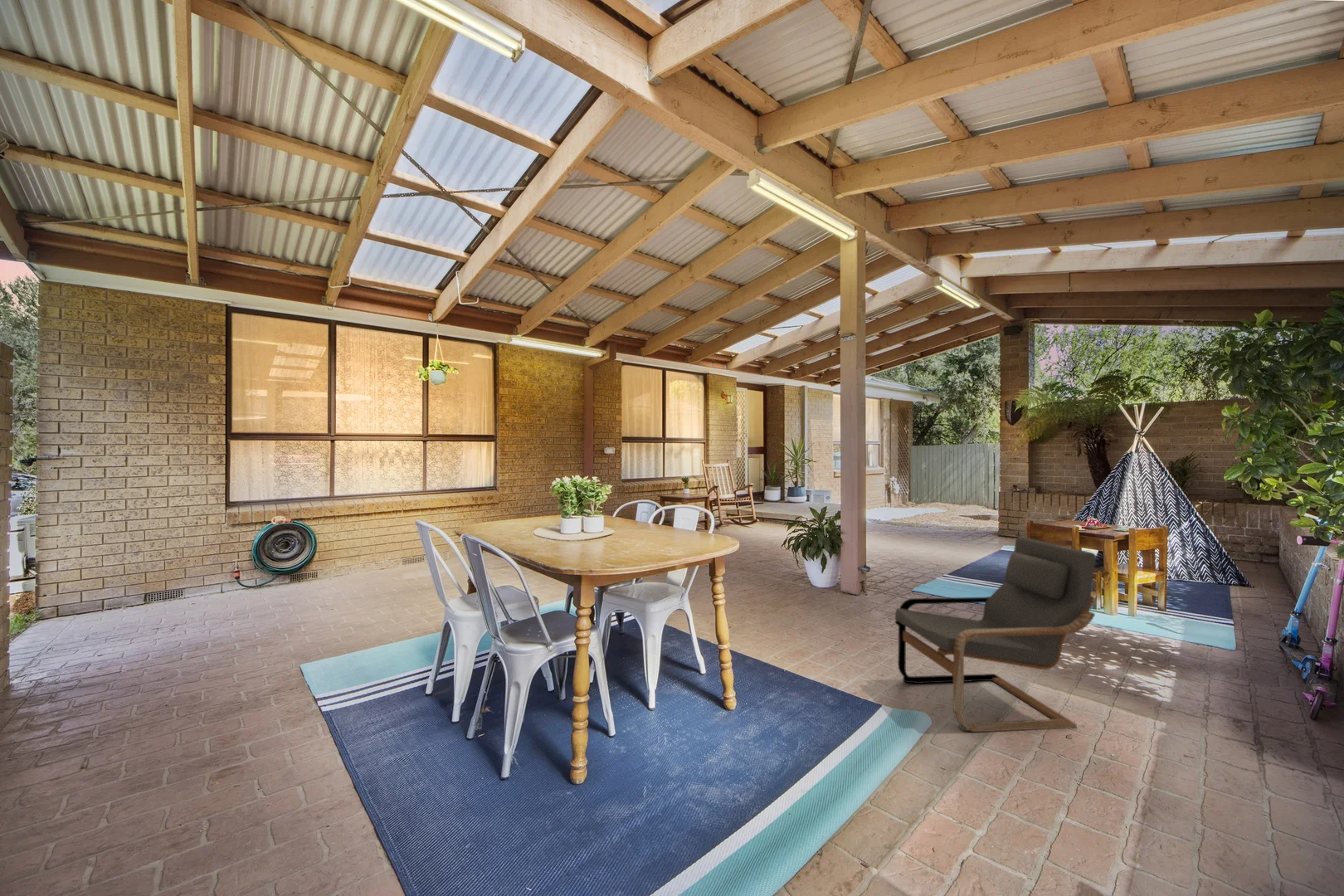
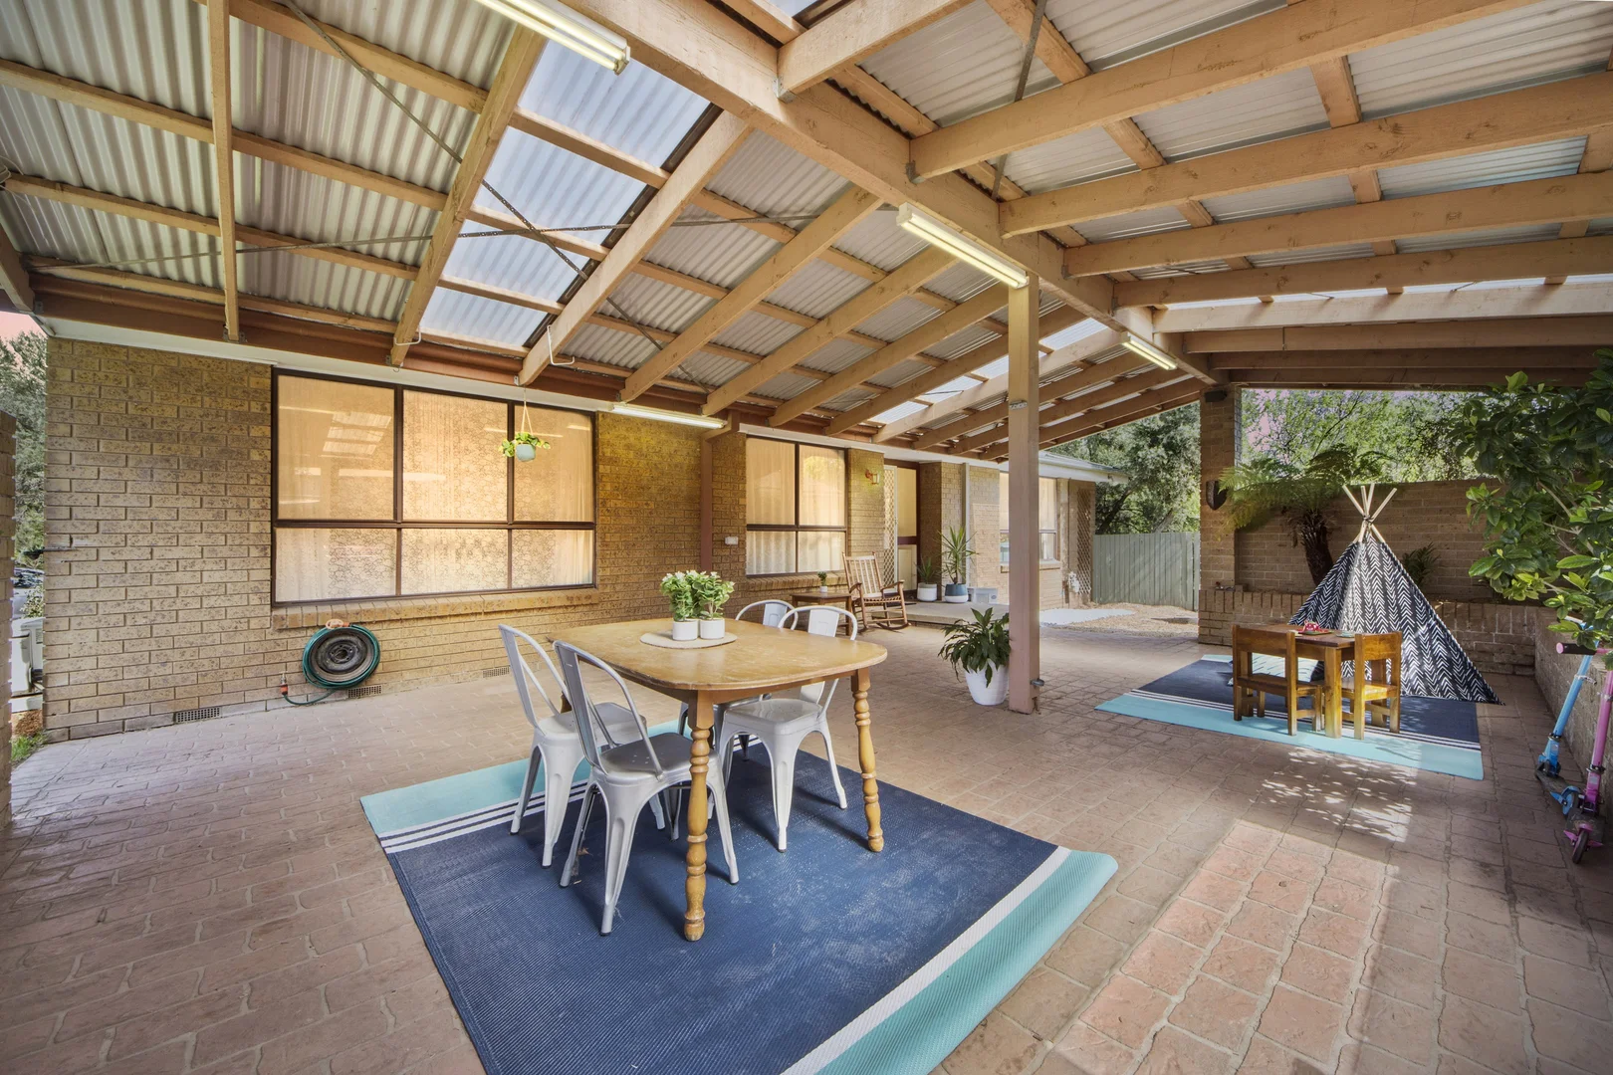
- armchair (987, 622)
